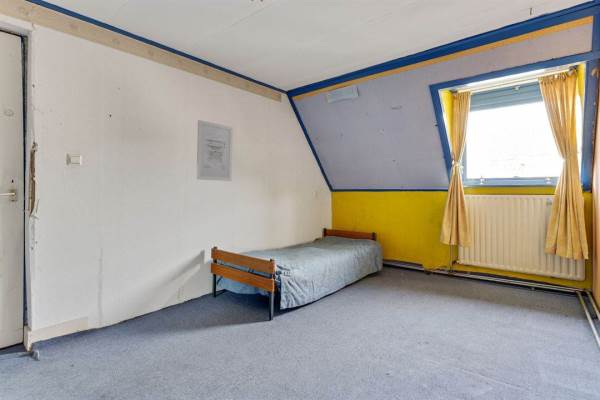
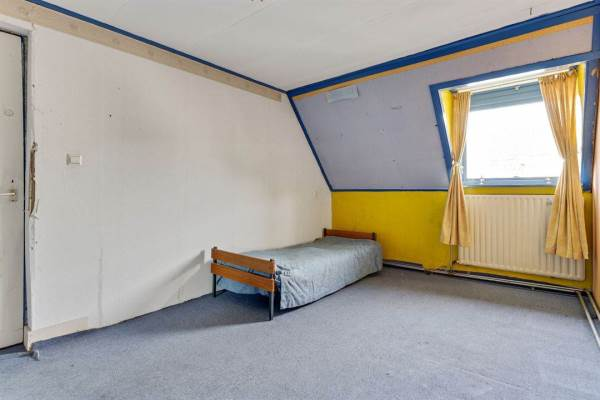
- wall art (215, 152)
